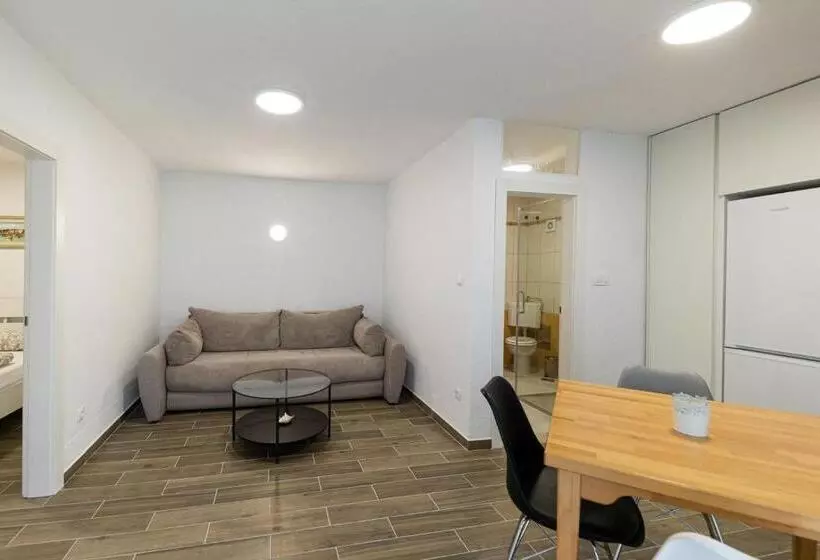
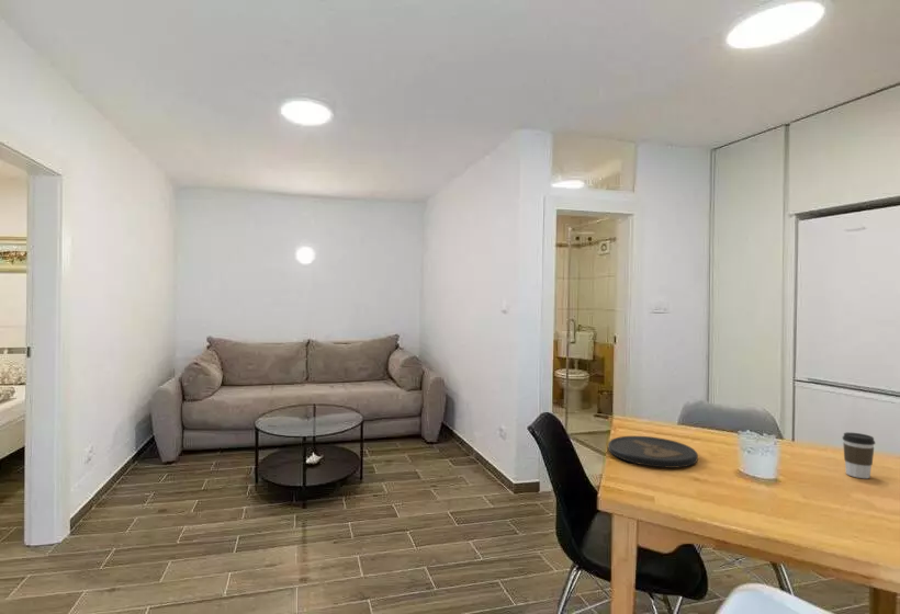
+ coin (651, 450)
+ coffee cup (857, 455)
